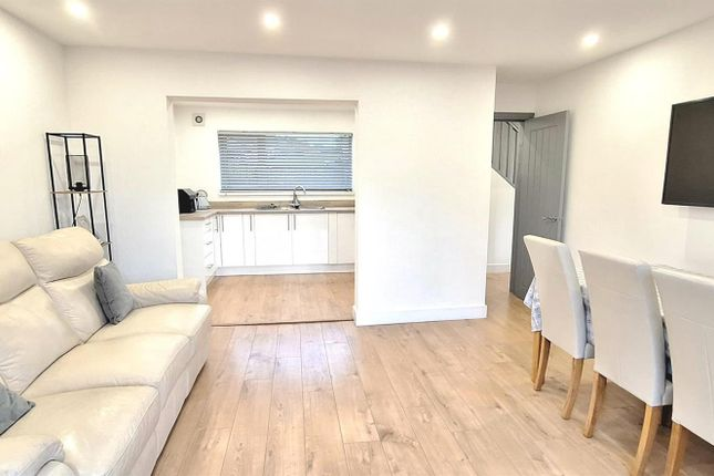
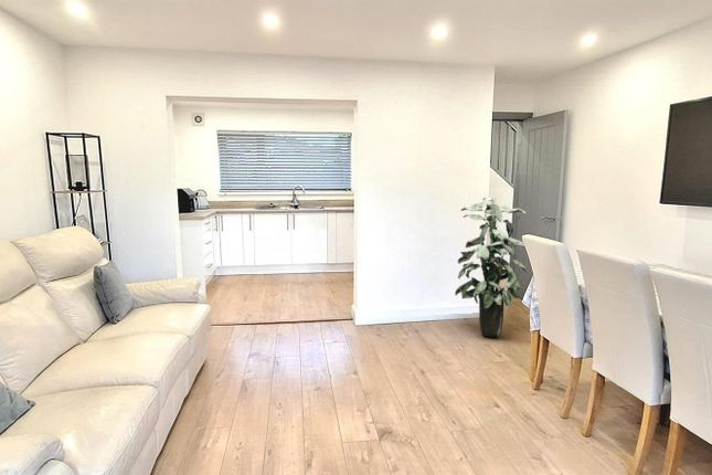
+ indoor plant (489, 266)
